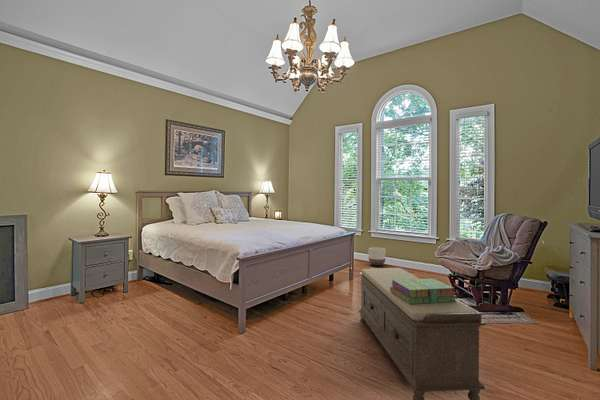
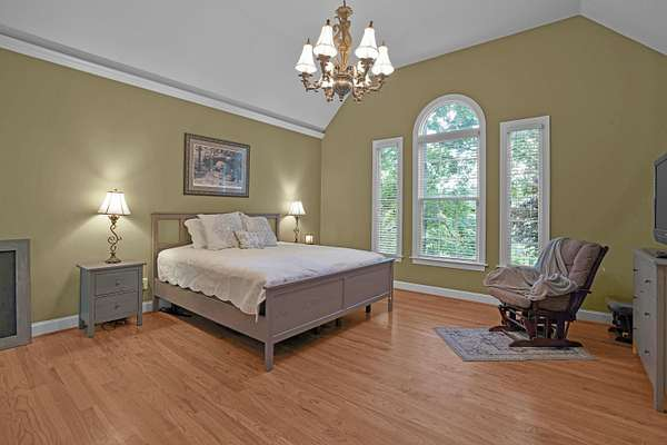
- bench (405, 318)
- planter (376, 257)
- stack of books (421, 289)
